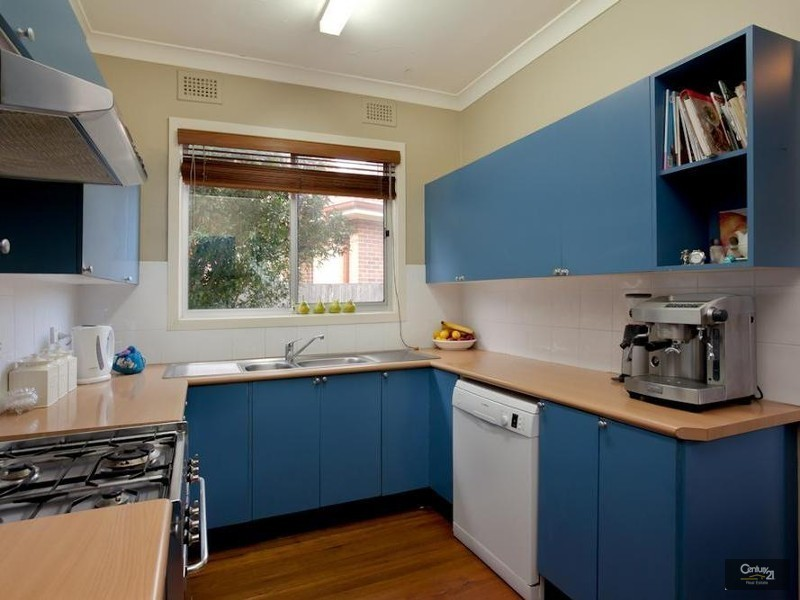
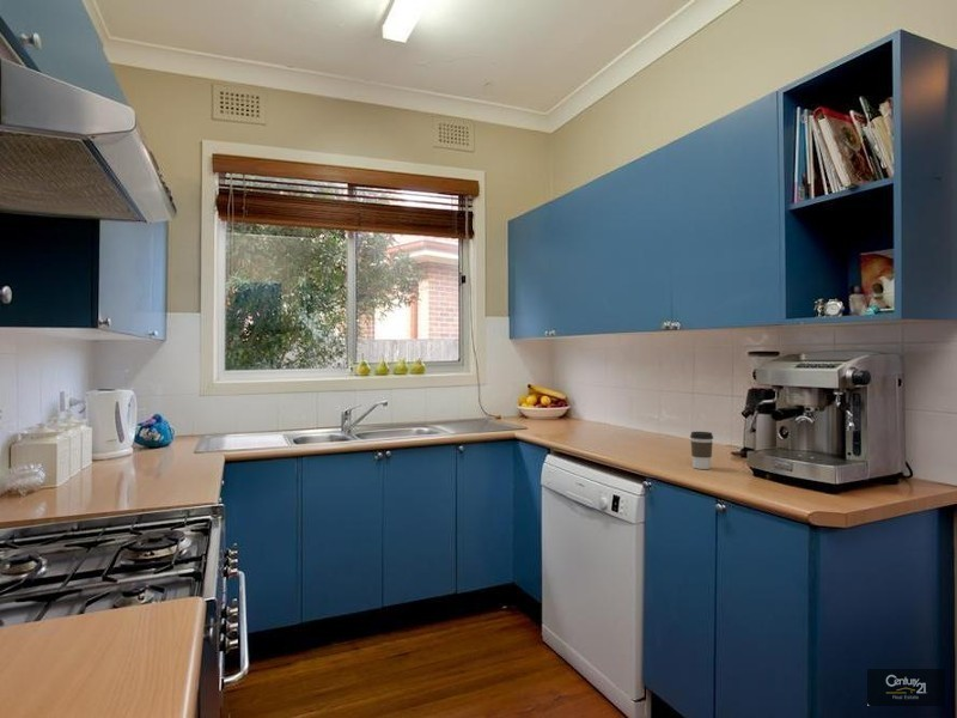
+ coffee cup (701, 450)
